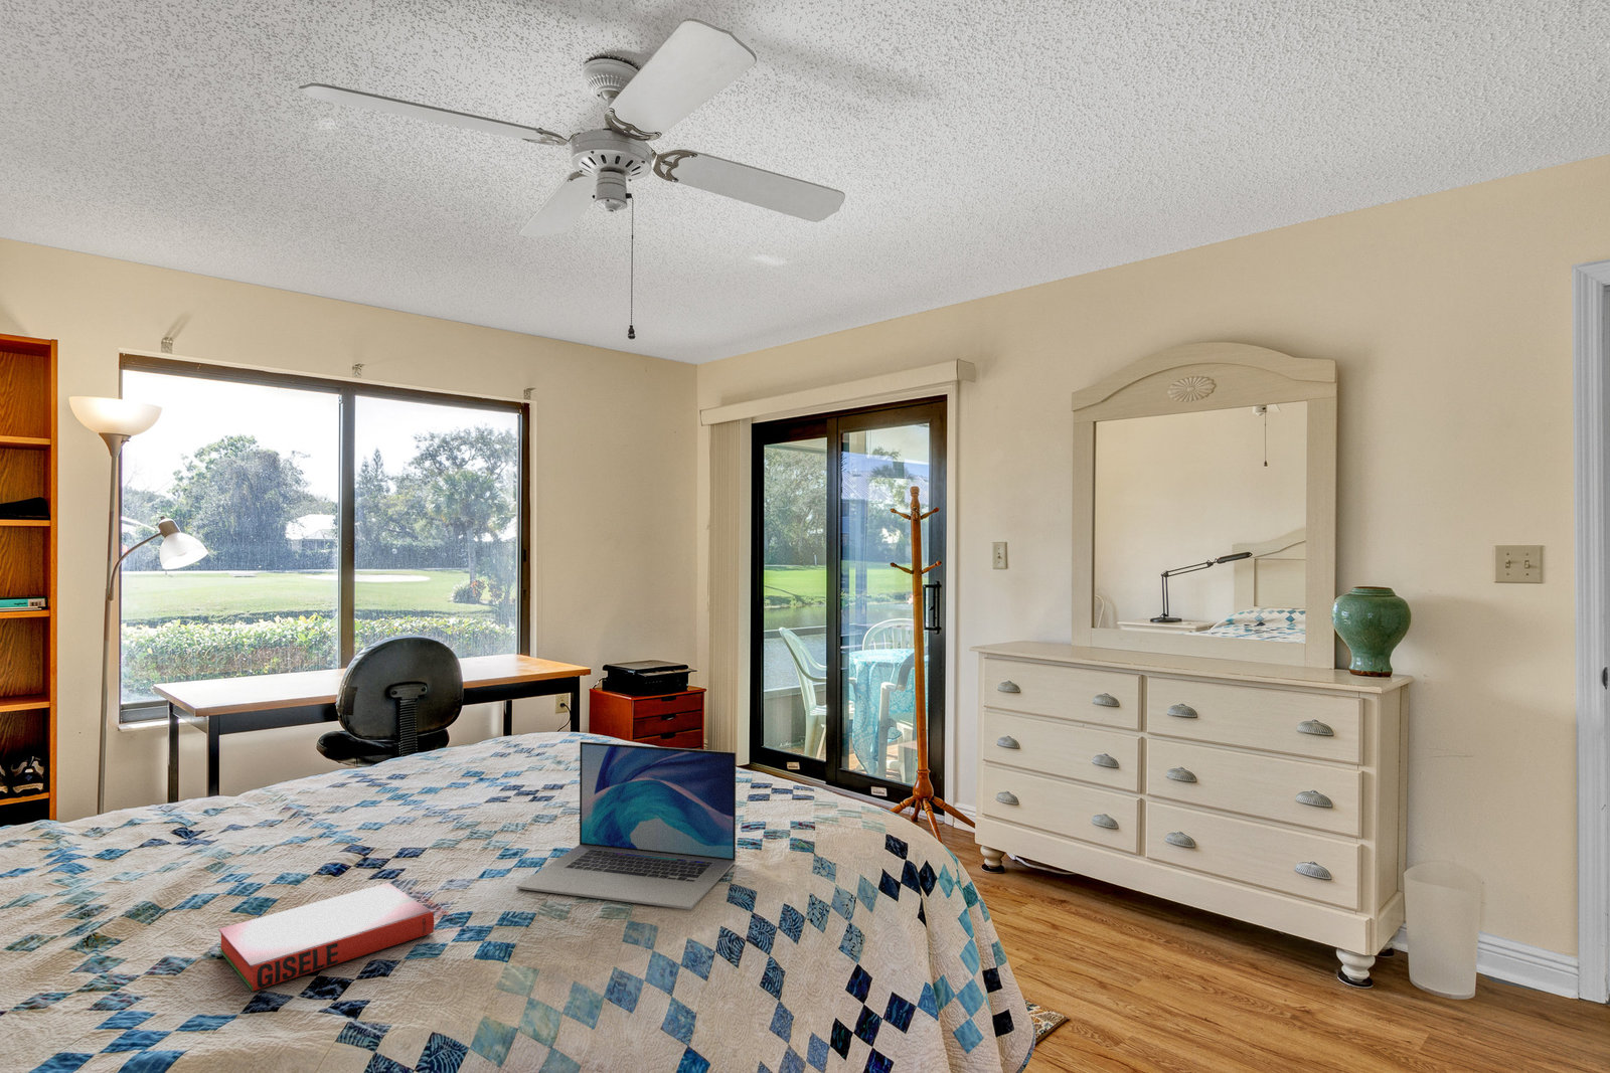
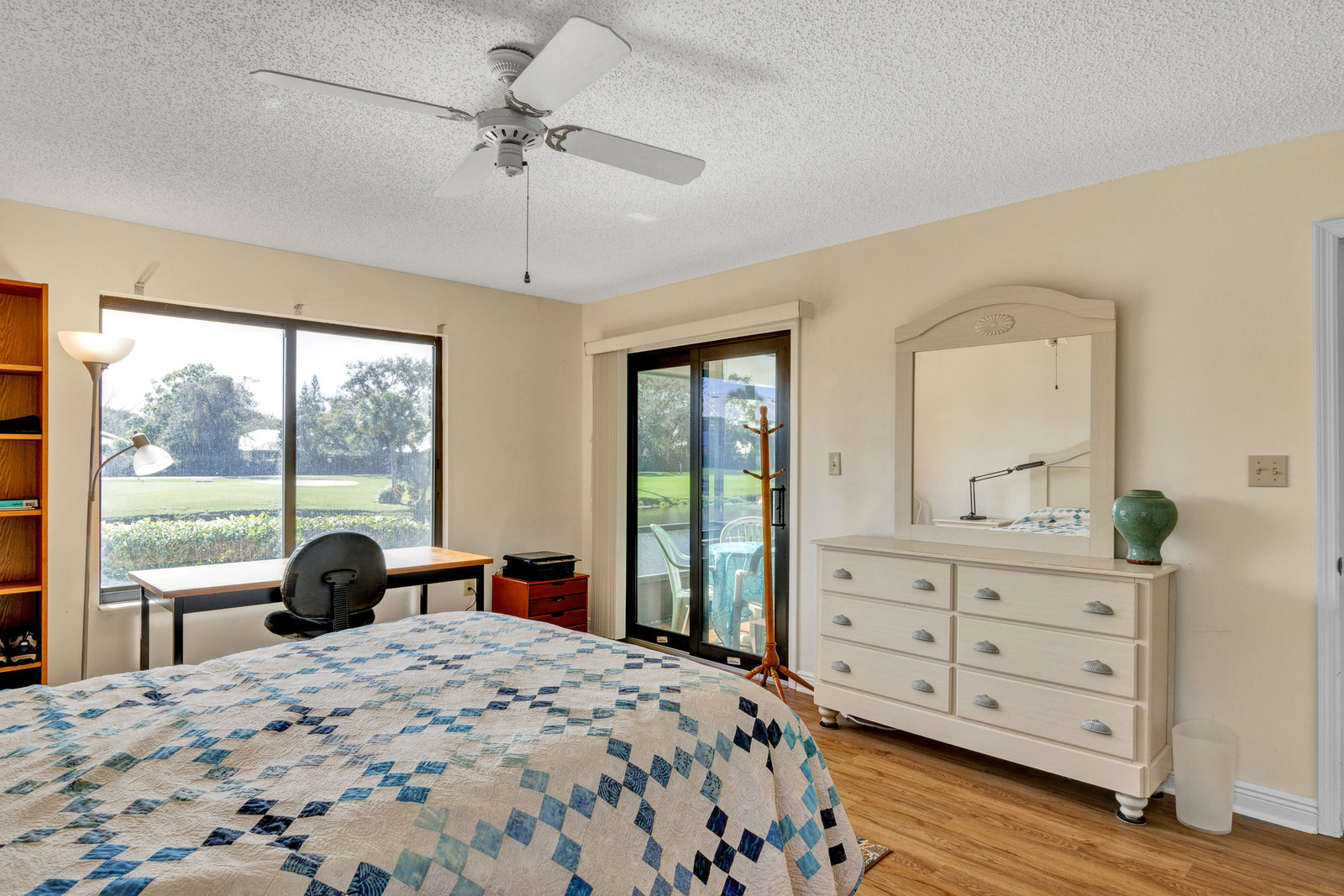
- laptop (630, 818)
- hardback book (328, 930)
